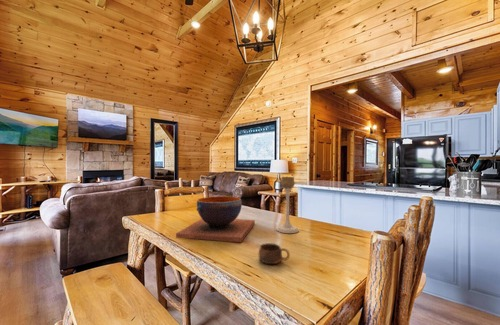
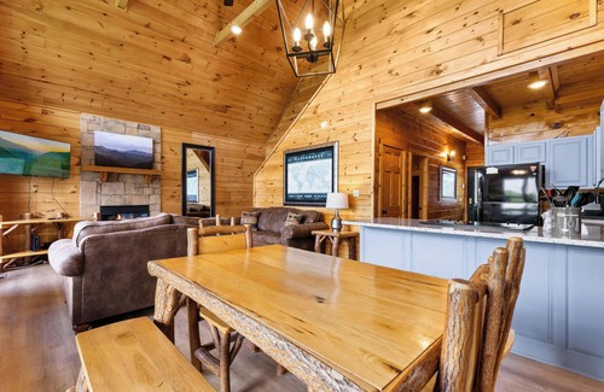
- decorative bowl (219, 214)
- cup (273, 254)
- candle holder (287, 203)
